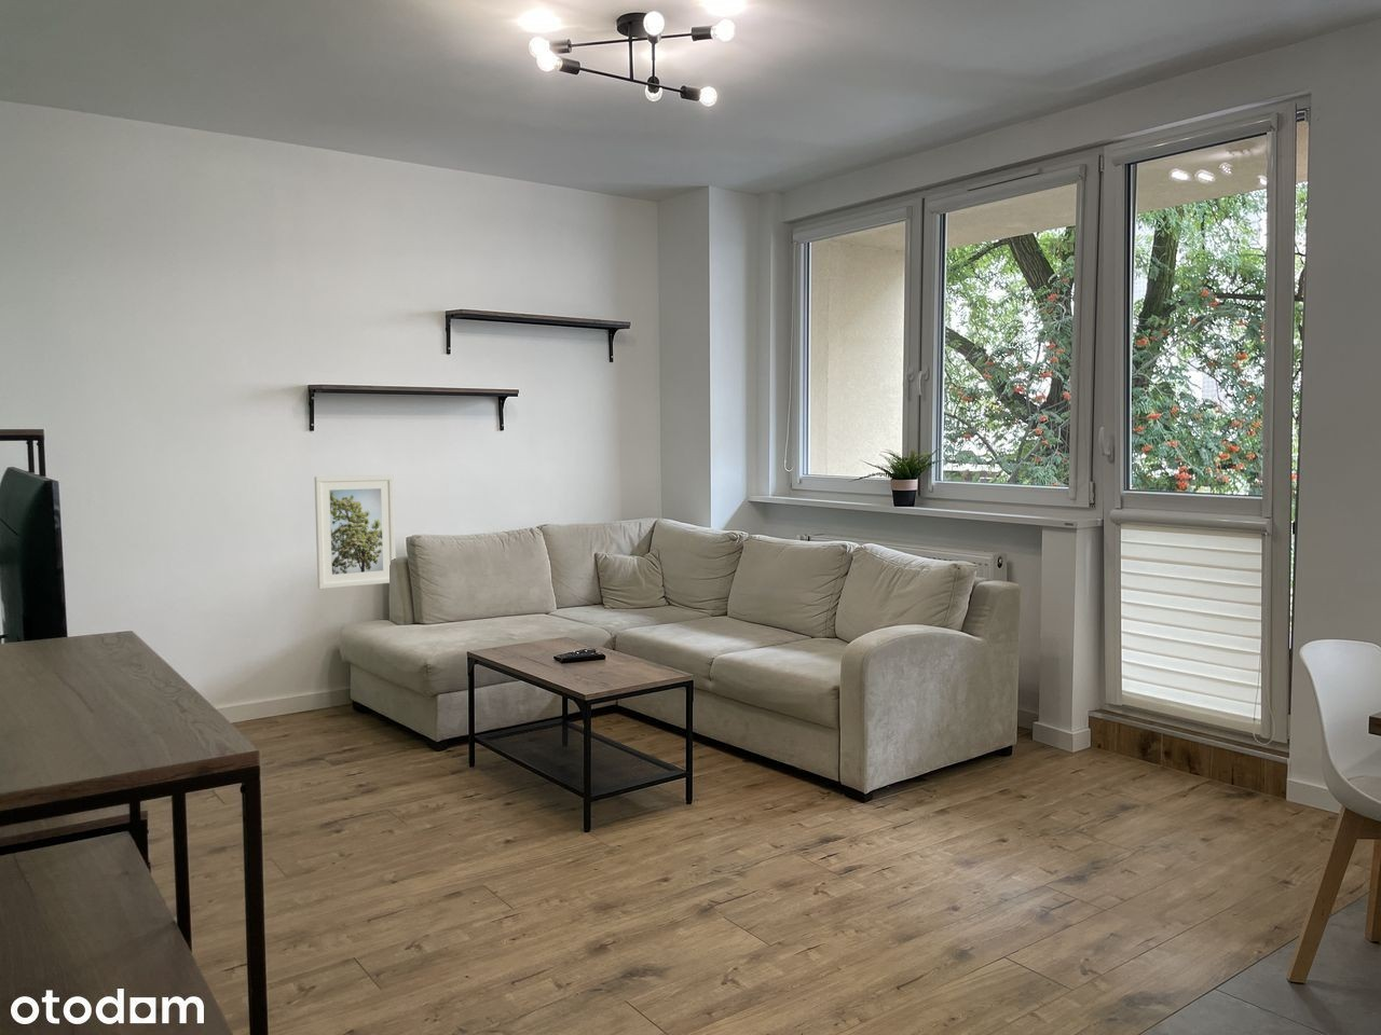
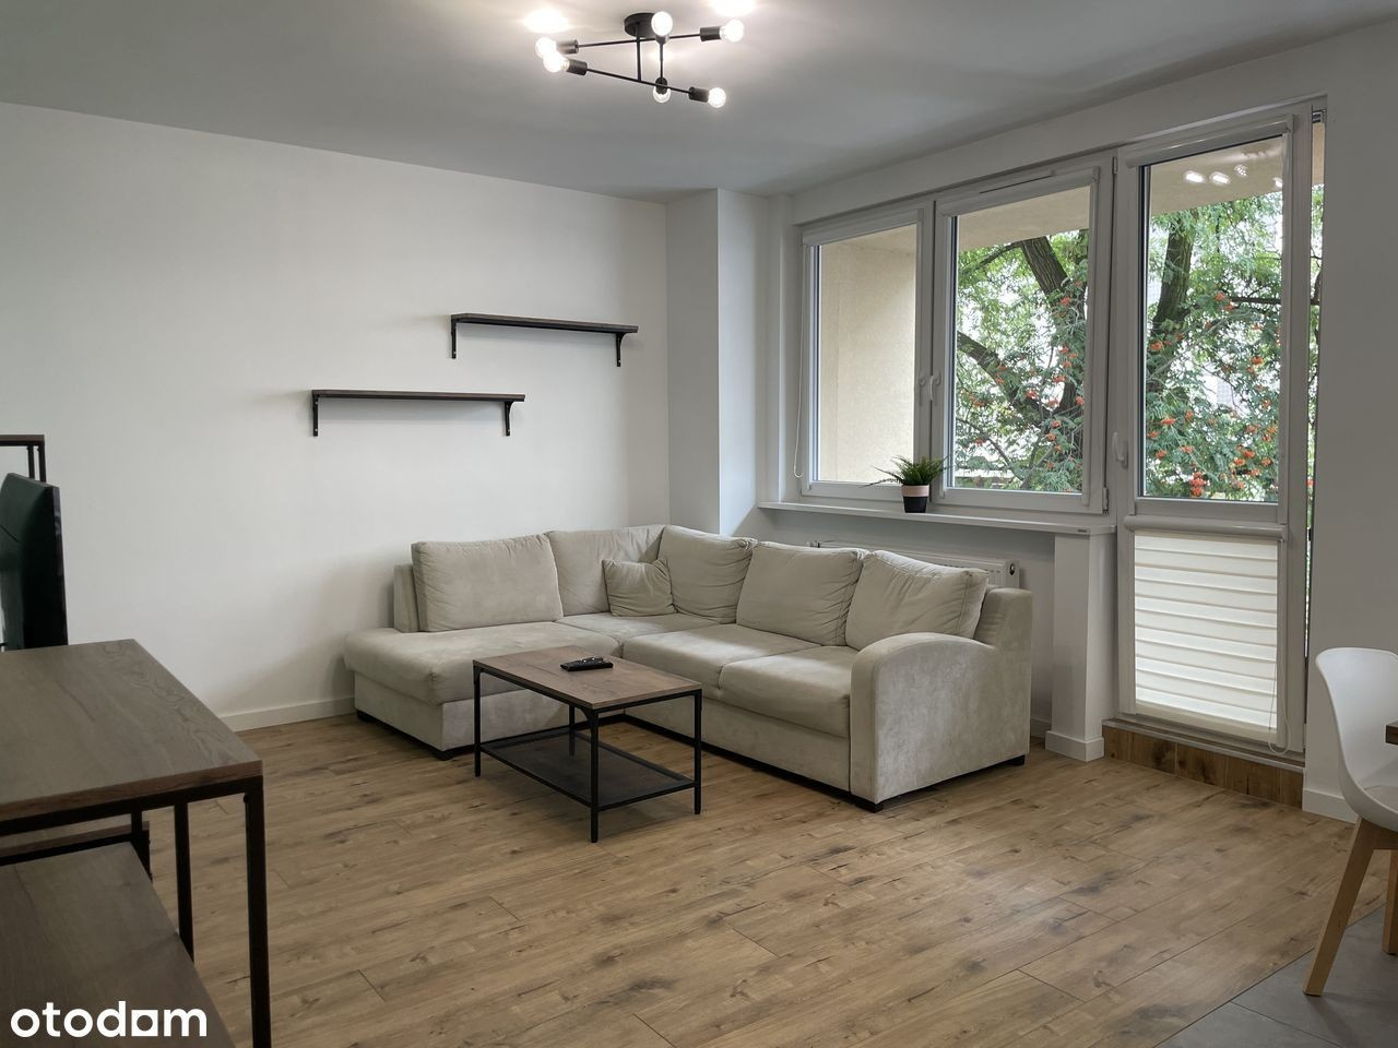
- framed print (356, 531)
